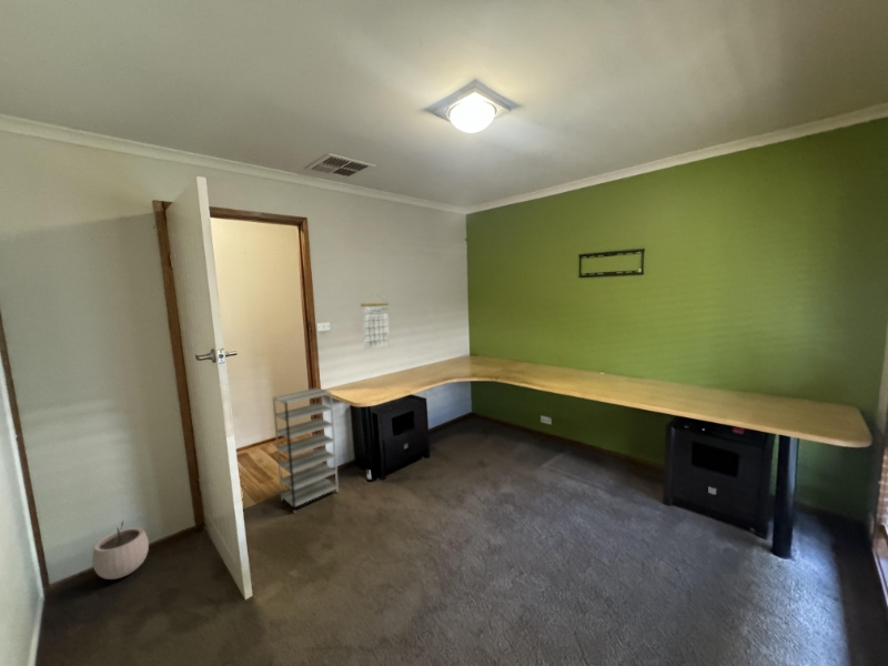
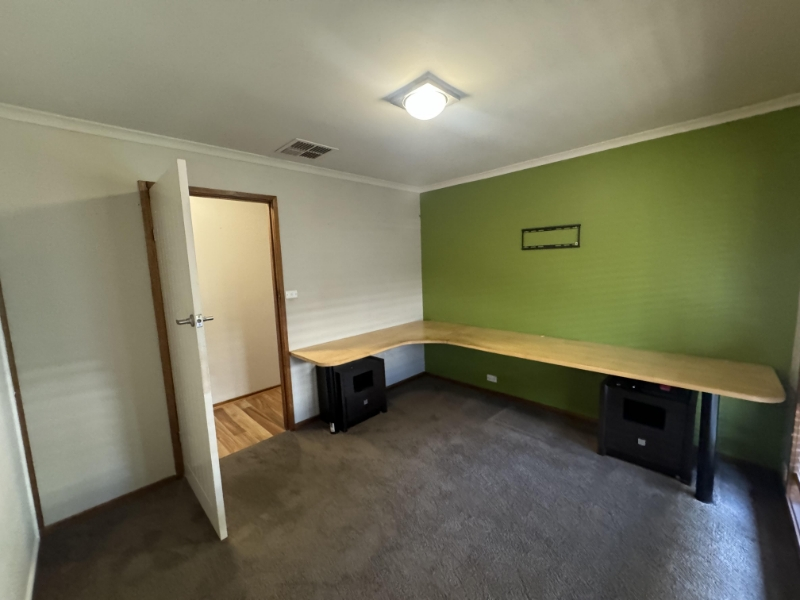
- plant pot (121, 547)
- shelving unit (306, 446)
- calendar (375, 320)
